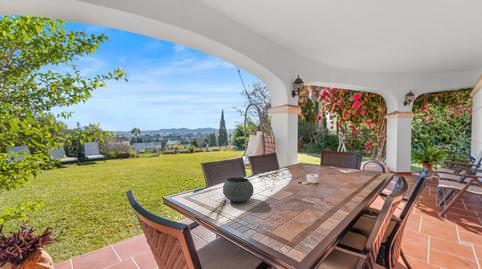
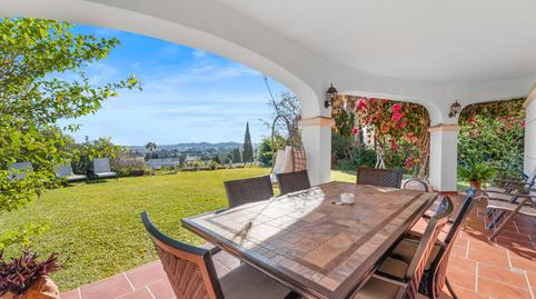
- bowl (238, 189)
